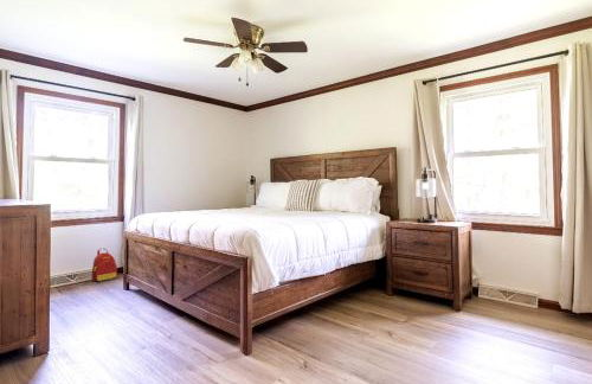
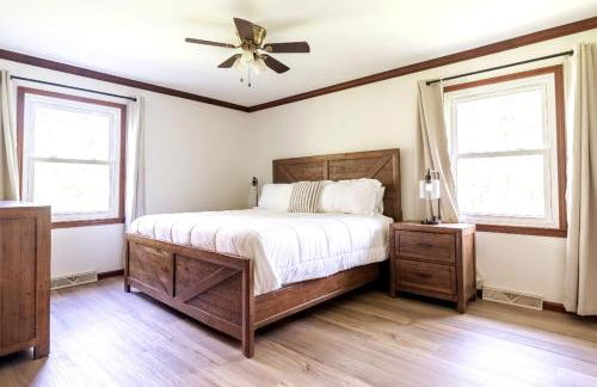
- backpack (103, 263)
